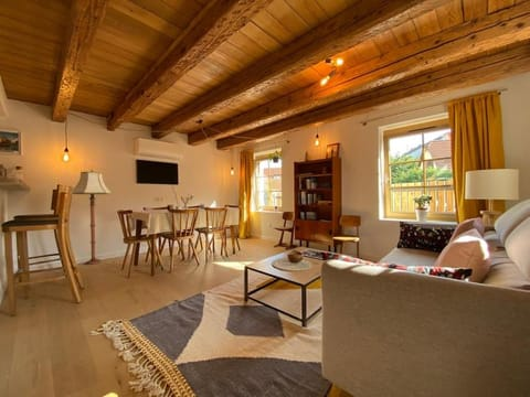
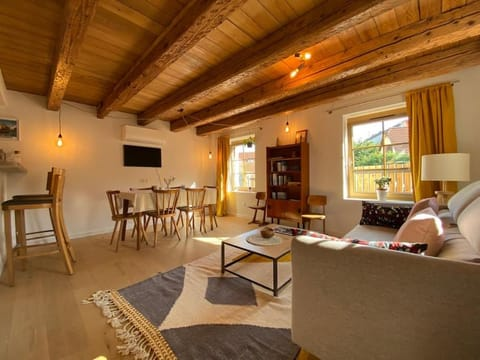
- floor lamp (92, 215)
